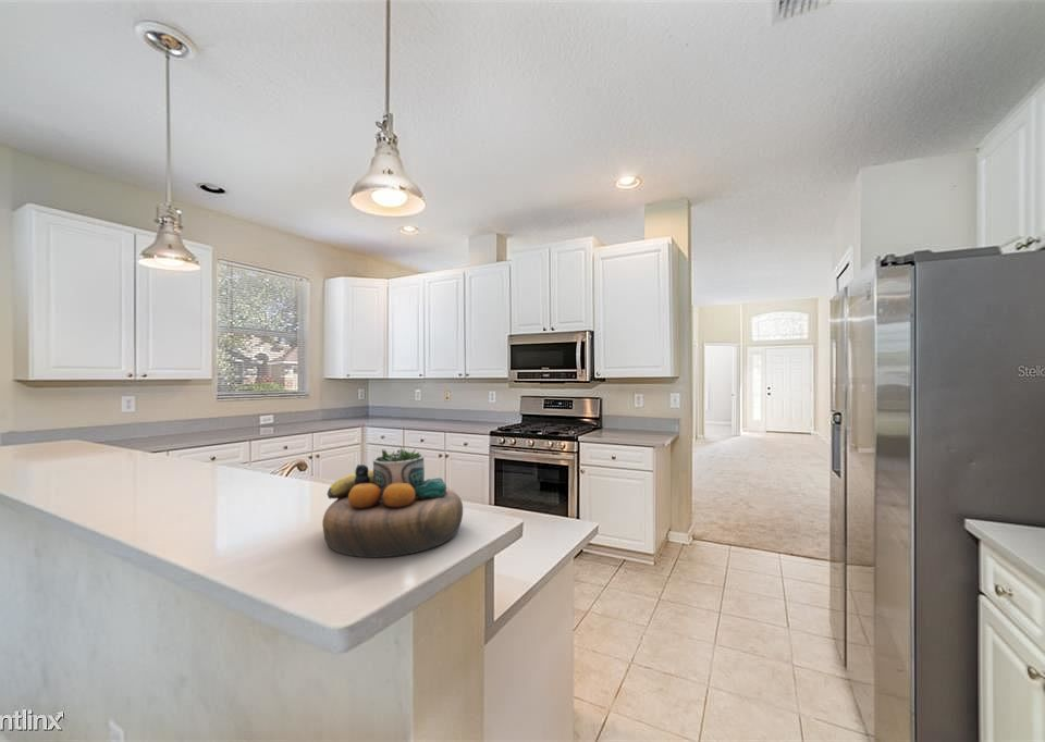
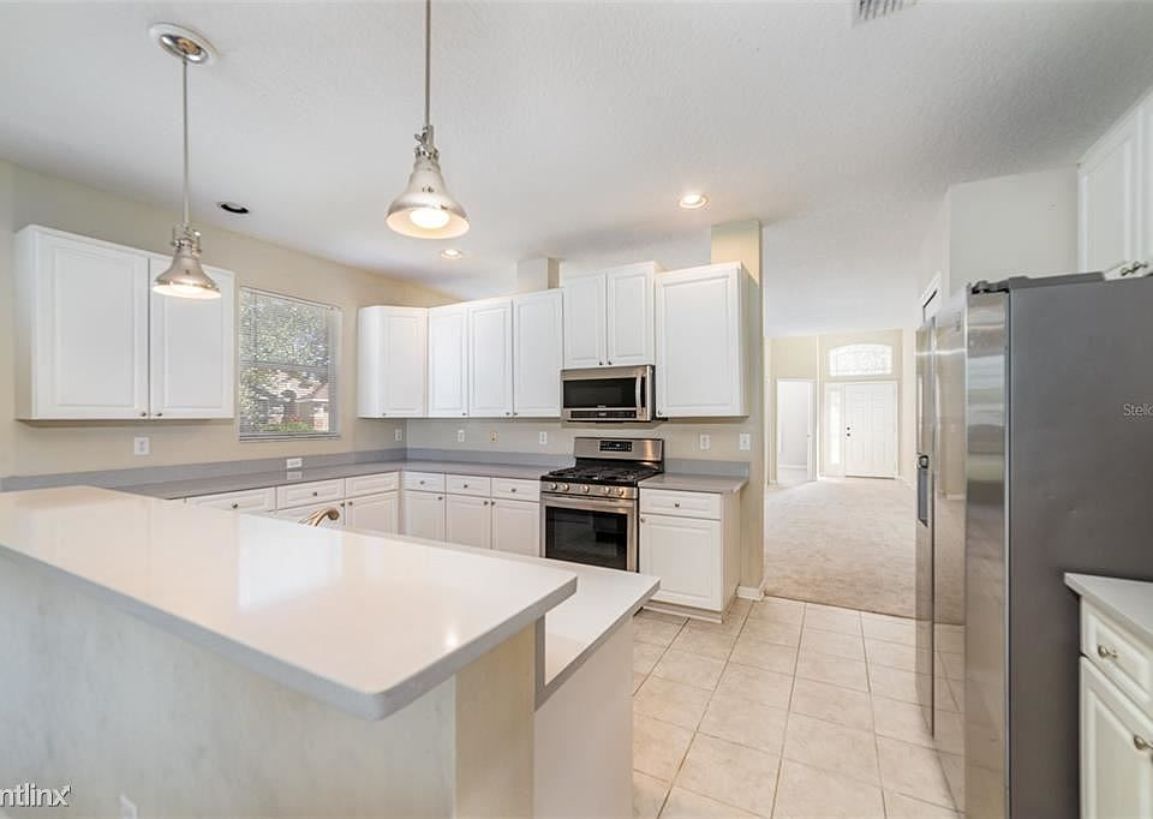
- decorative bowl (395, 490)
